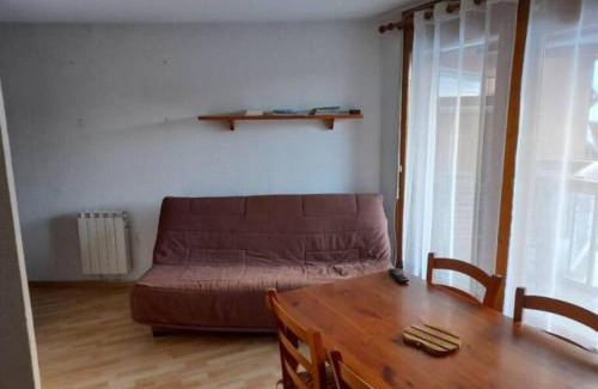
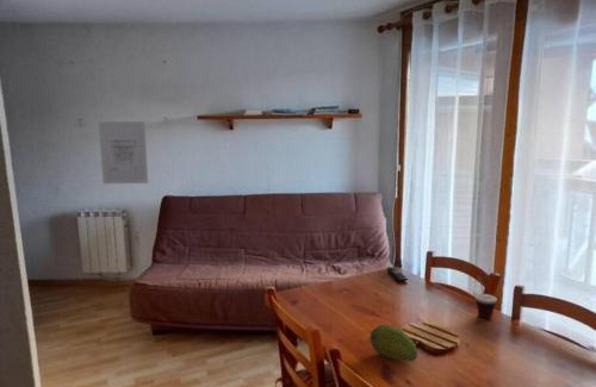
+ fruit (393, 342)
+ wall art (123, 152)
+ cup (483, 297)
